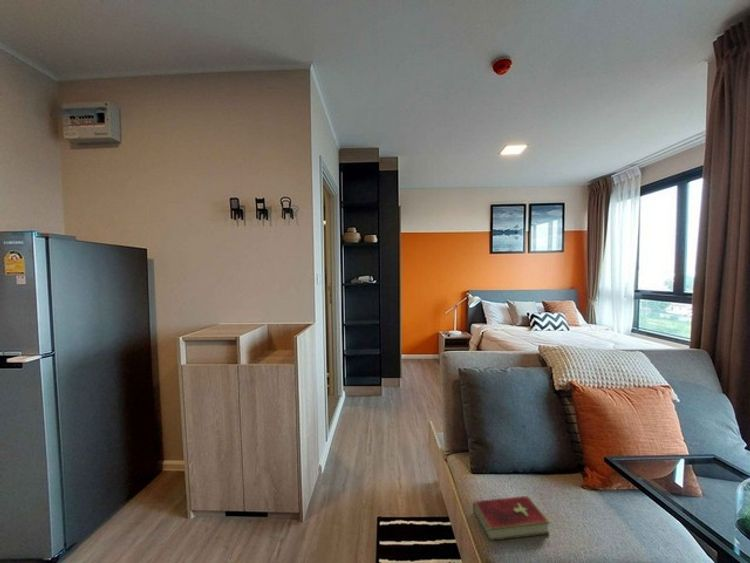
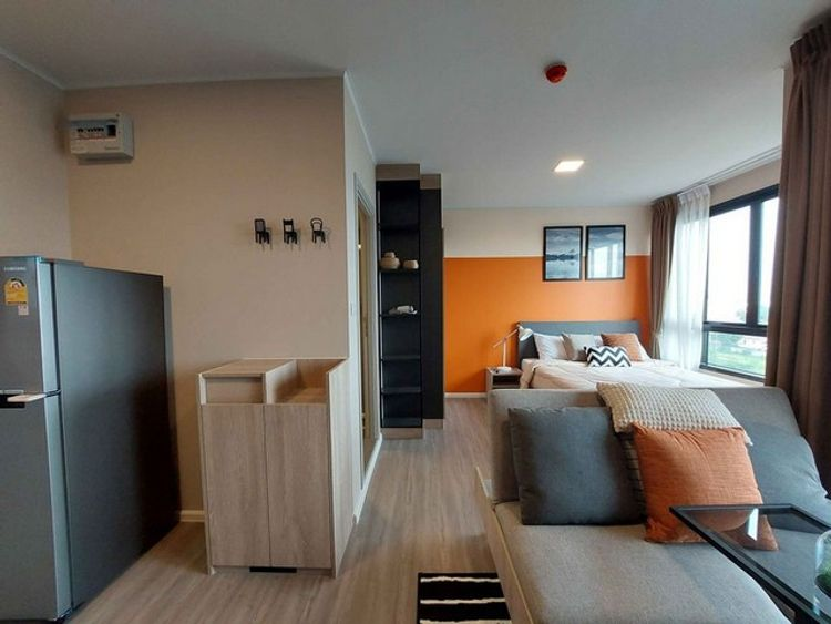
- hardcover book (509, 516)
